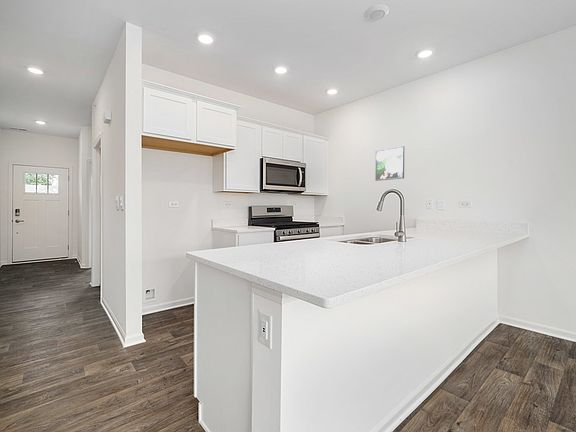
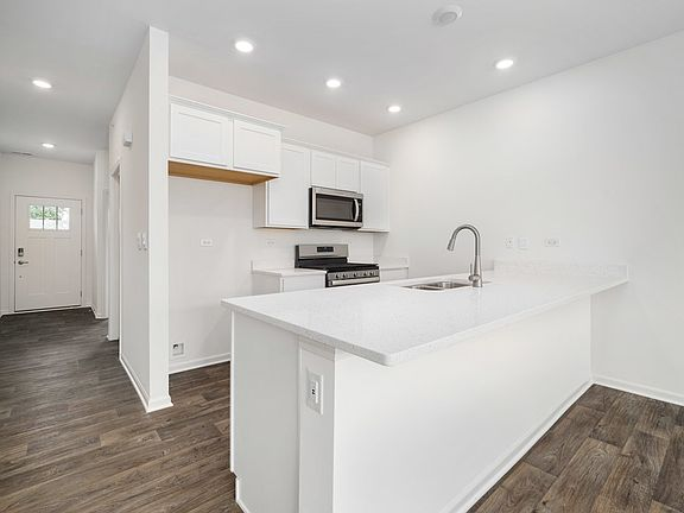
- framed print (389, 164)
